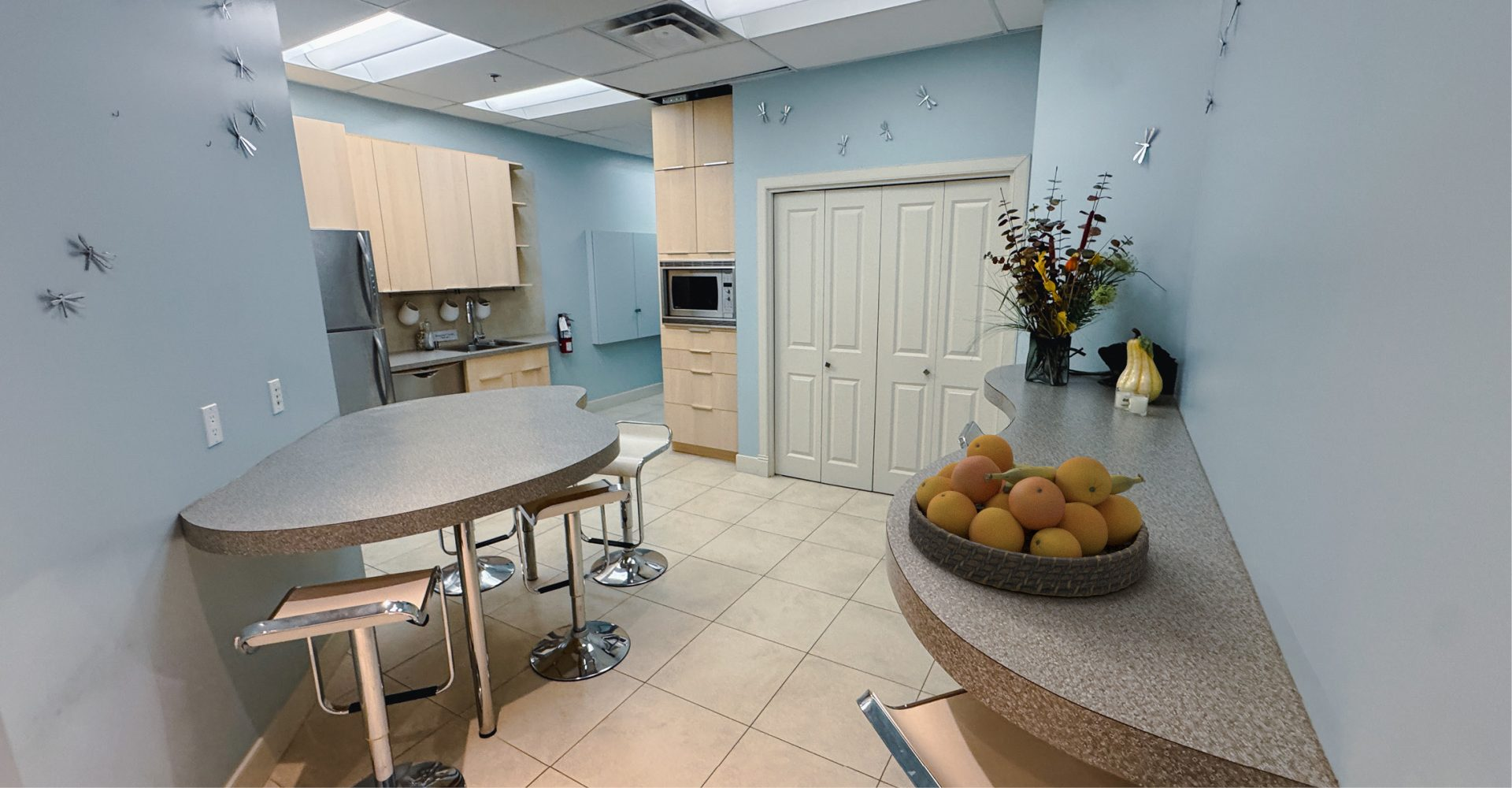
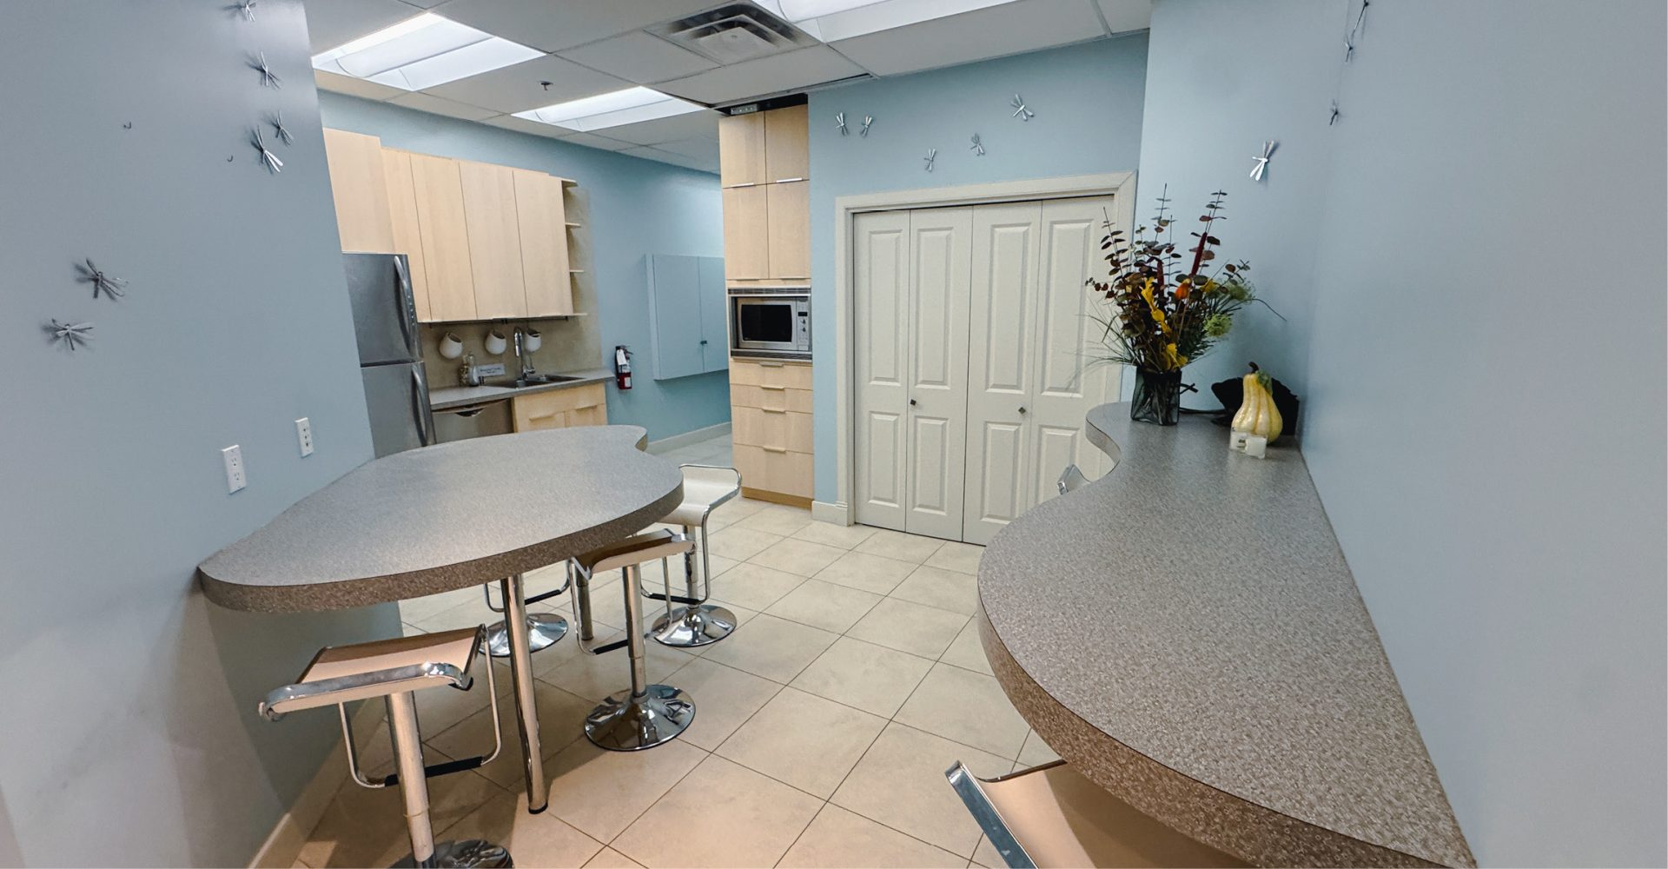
- fruit bowl (1022, 497)
